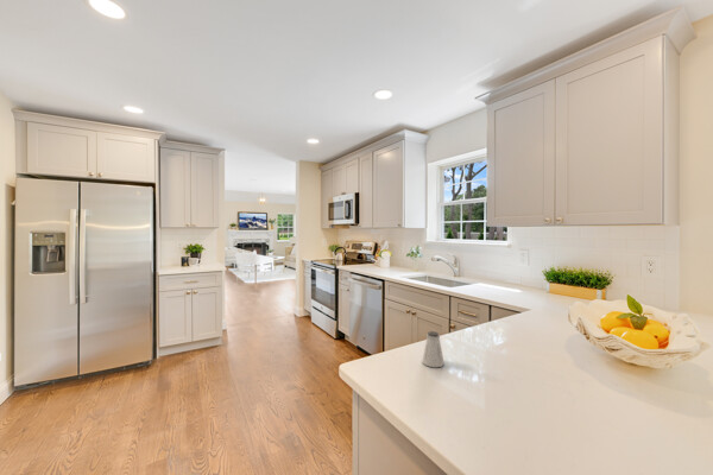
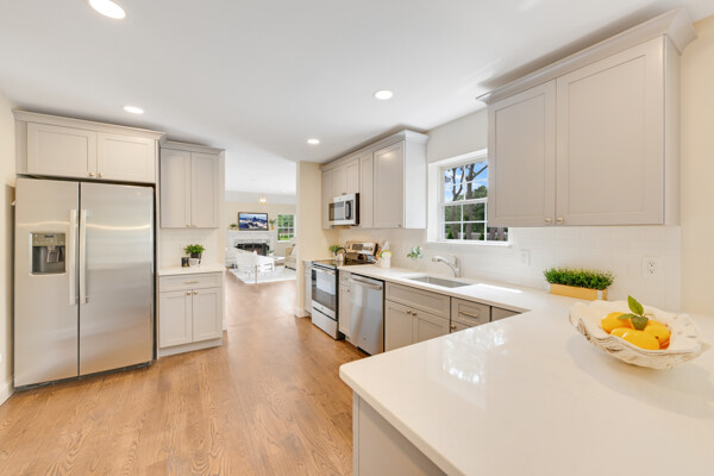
- saltshaker (433, 347)
